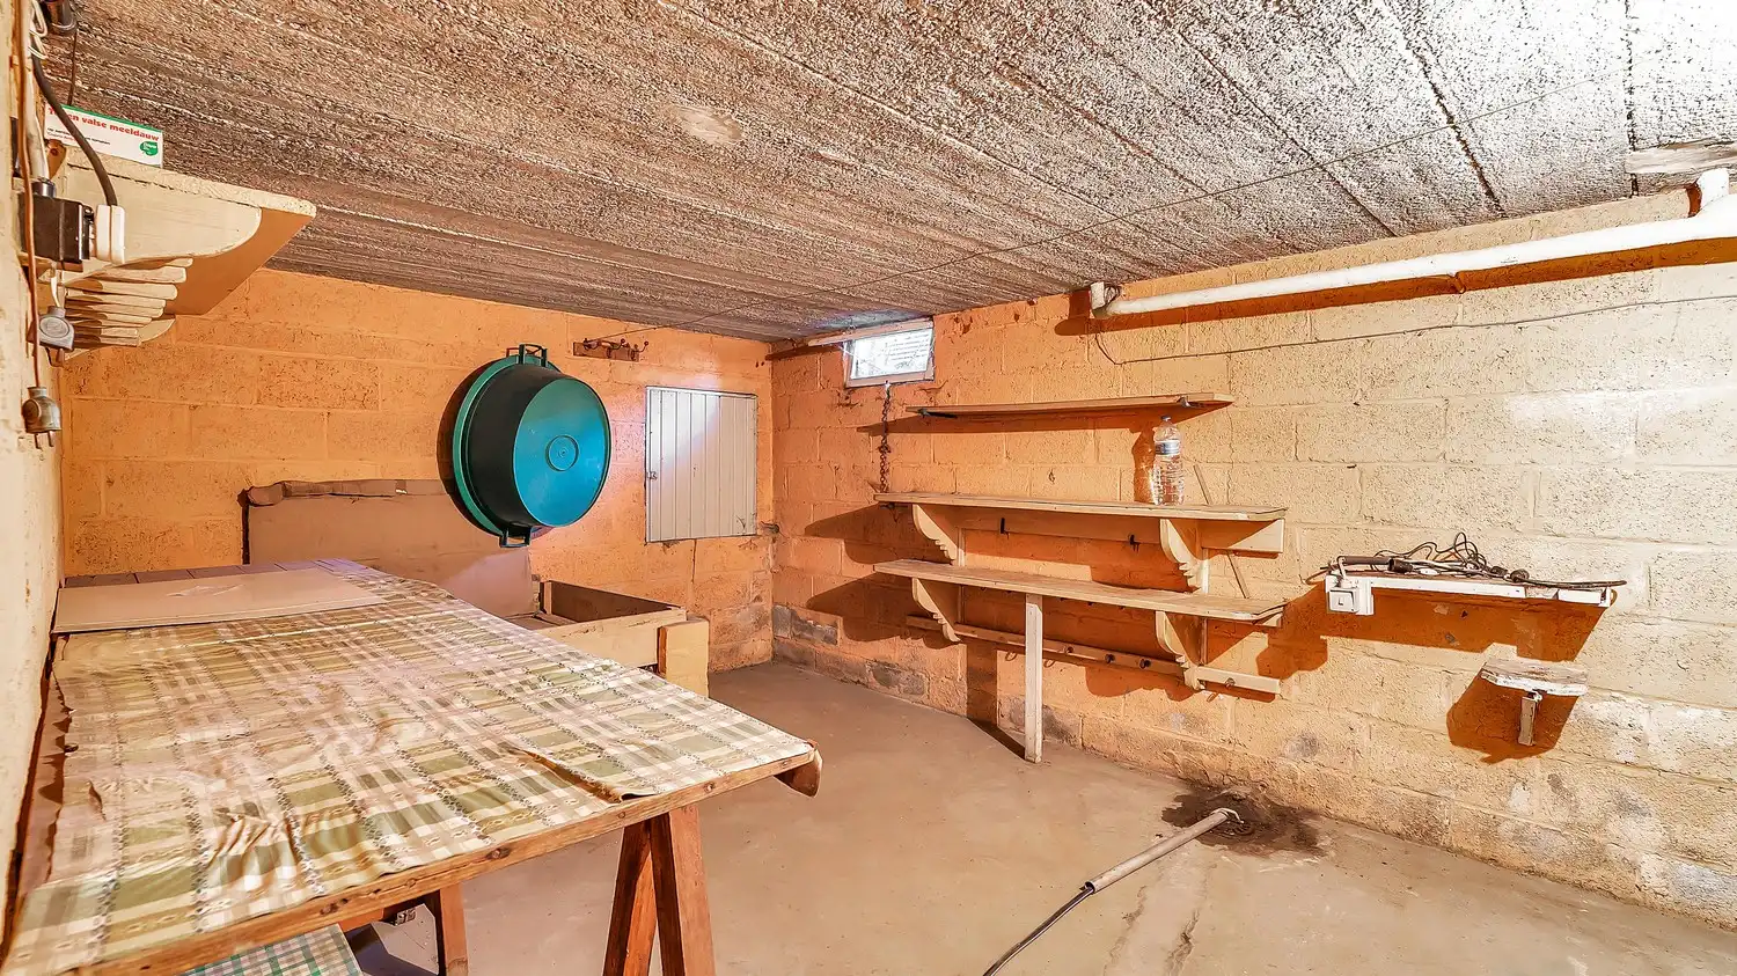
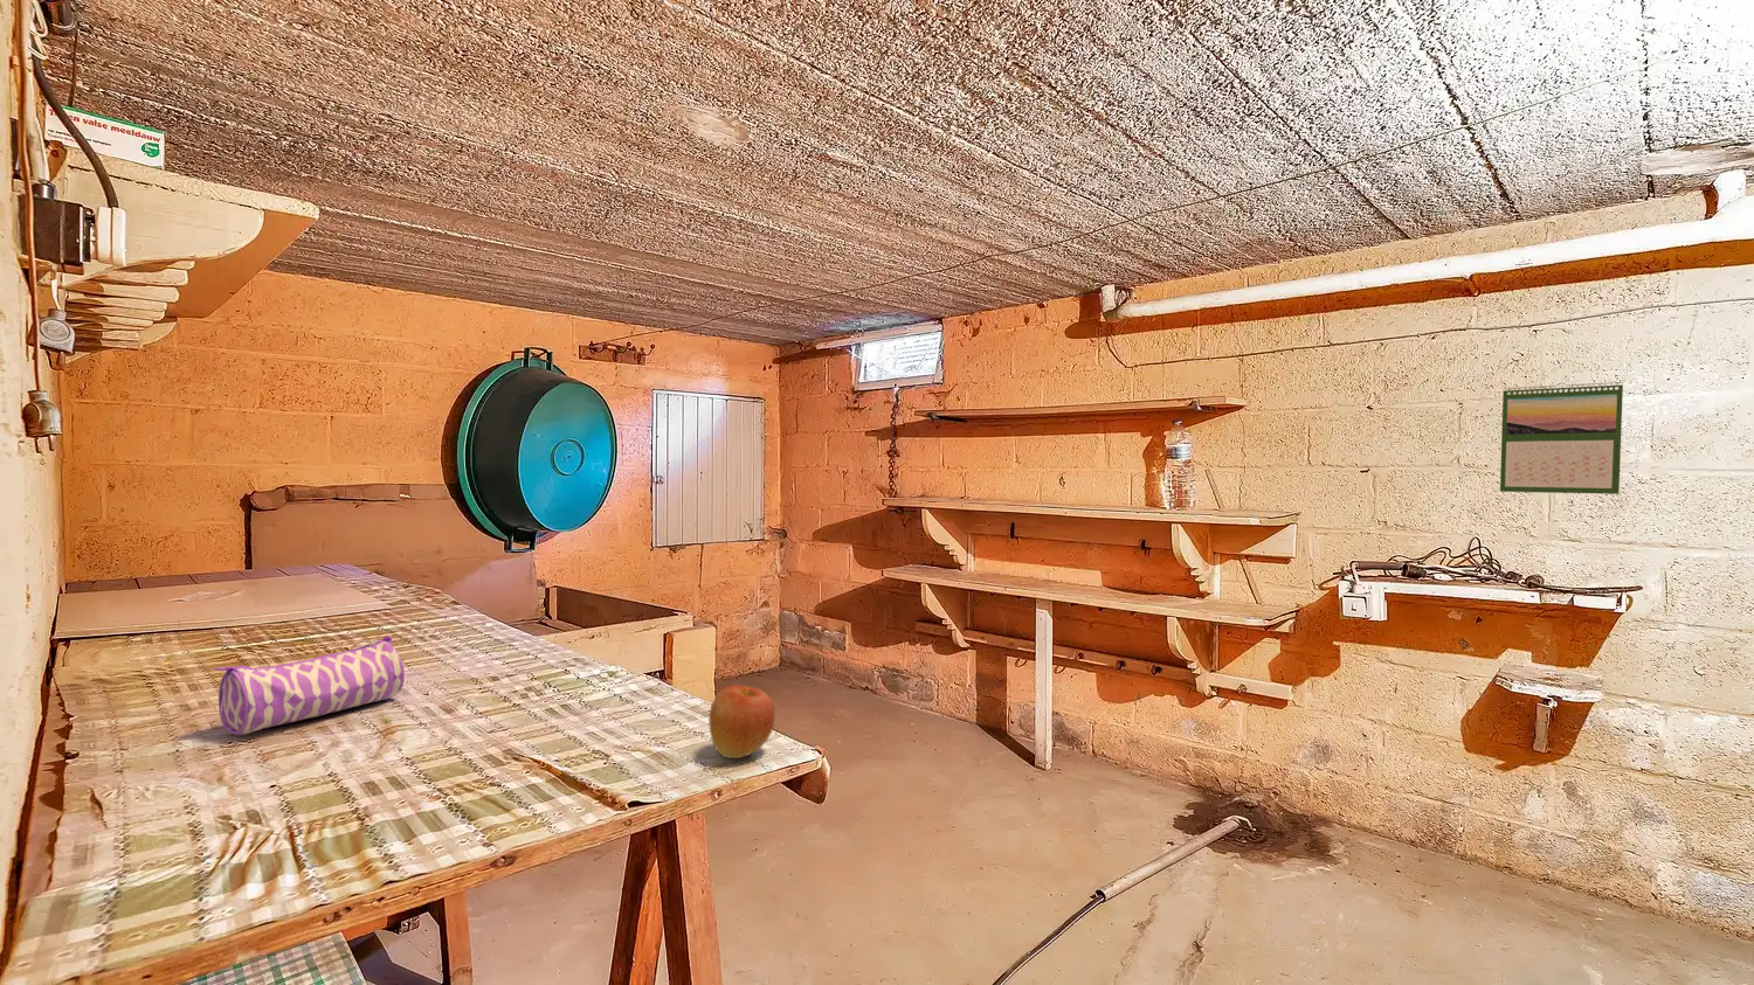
+ calendar (1559, 437)
+ pencil case (317, 682)
+ apple (740, 720)
